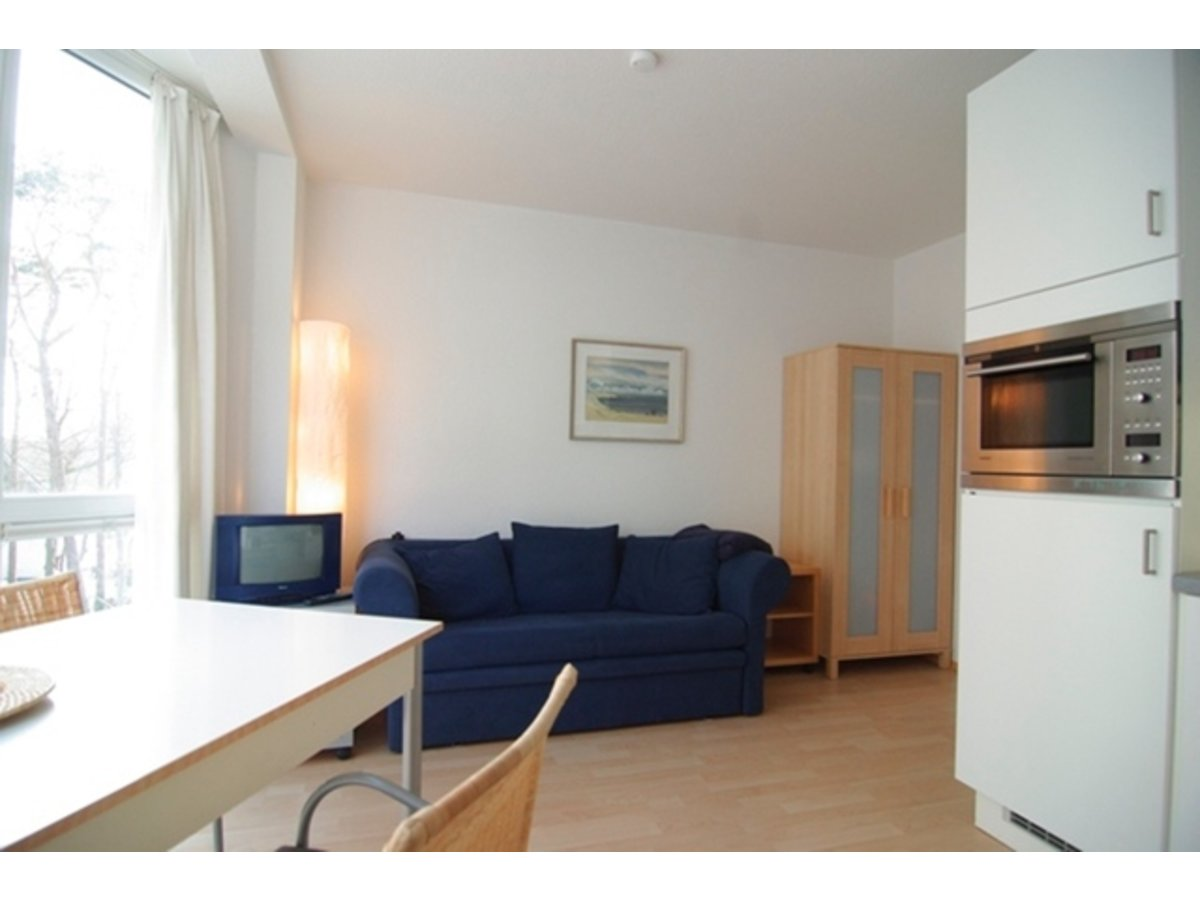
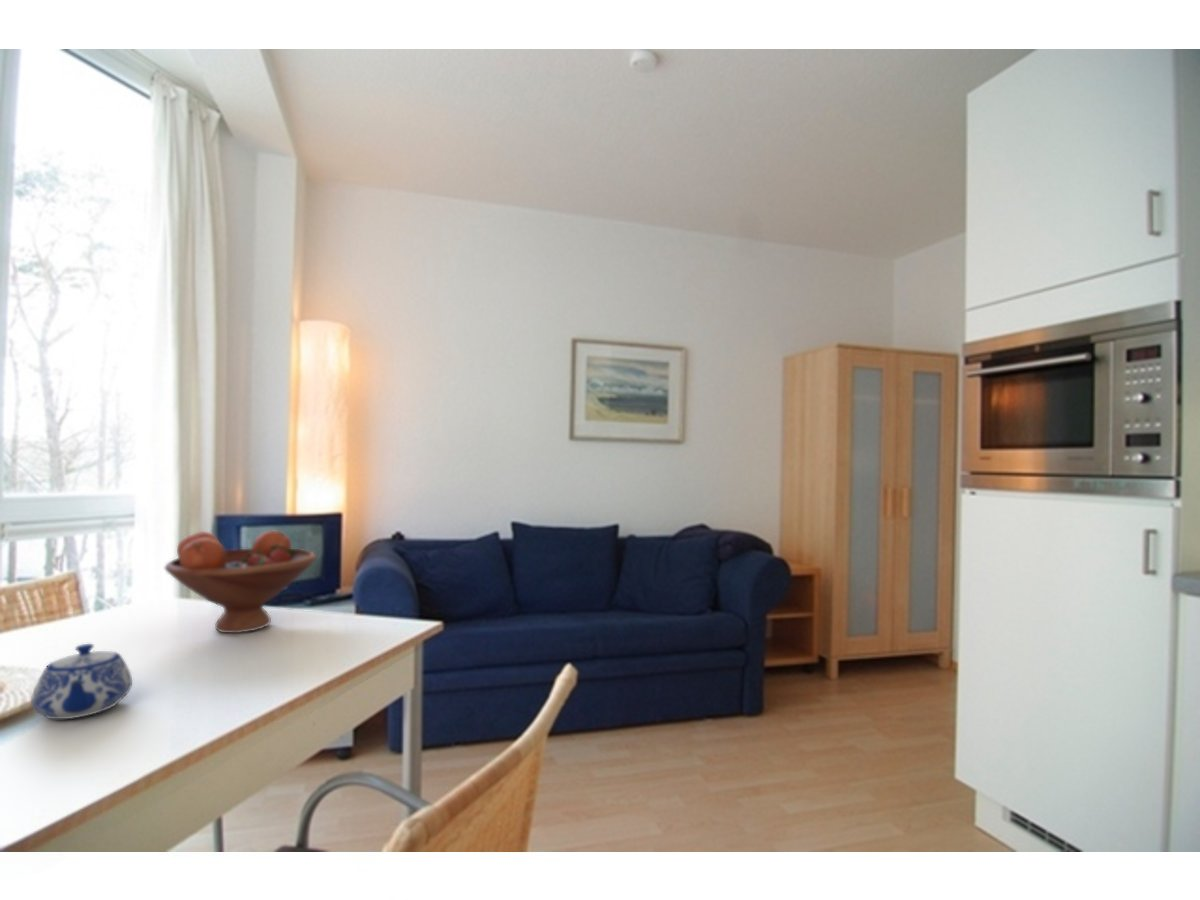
+ fruit bowl (244, 579)
+ teapot (83, 679)
